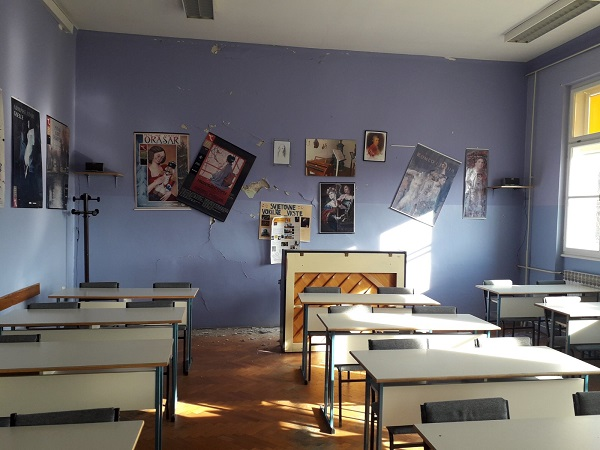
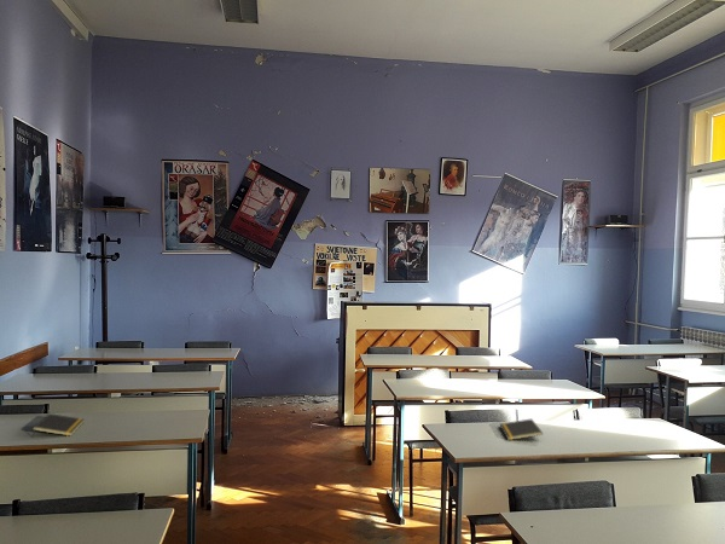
+ notepad (59, 424)
+ notepad (520, 428)
